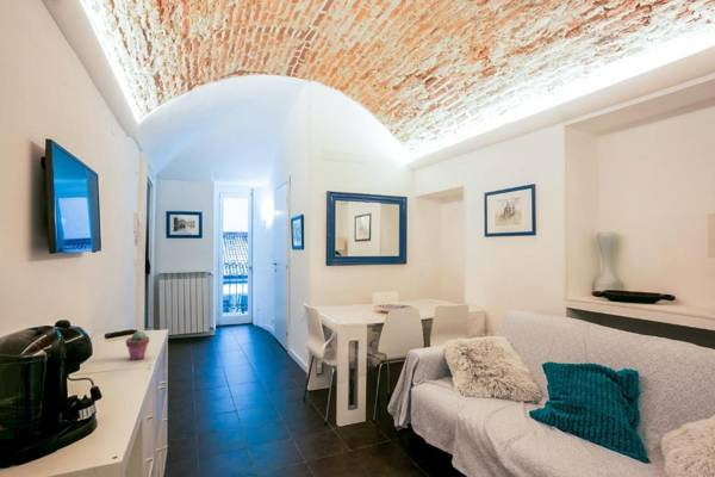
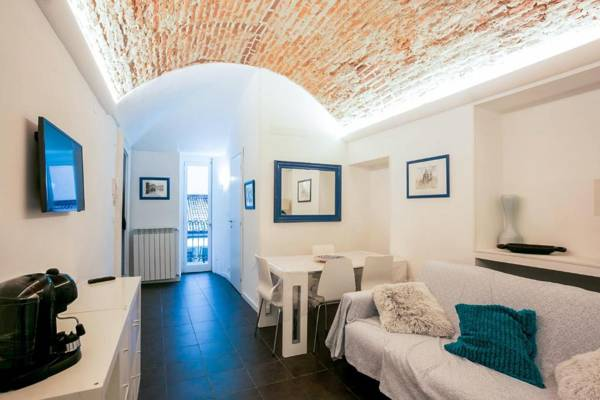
- potted succulent (137, 343)
